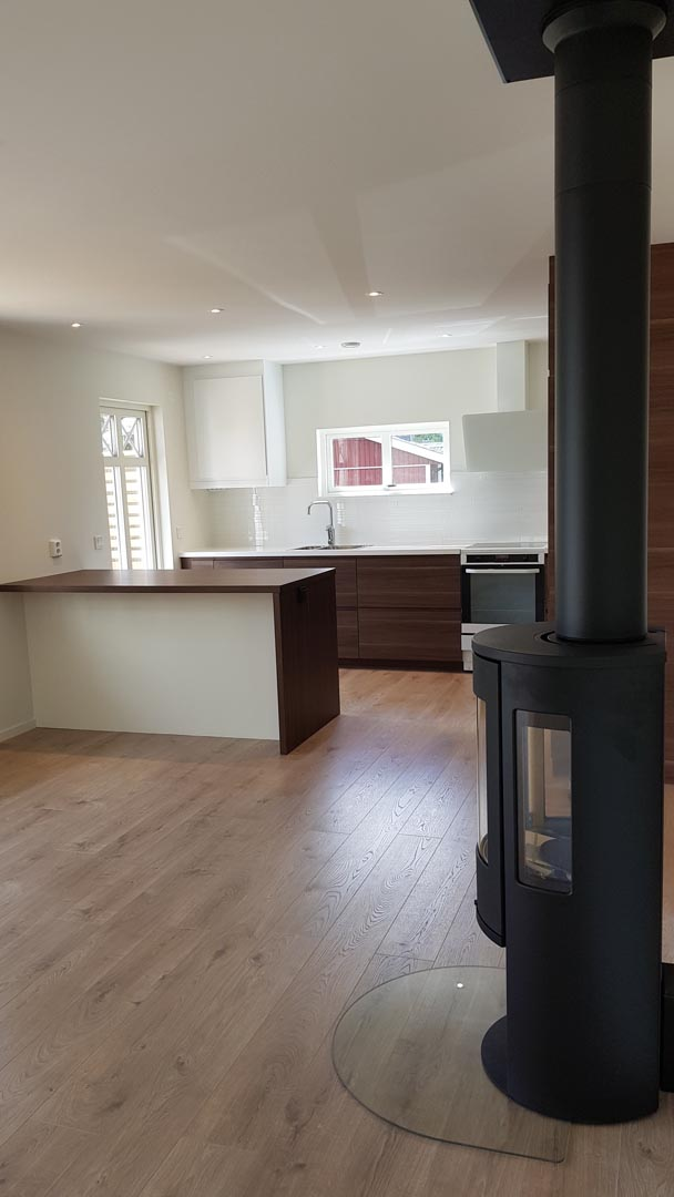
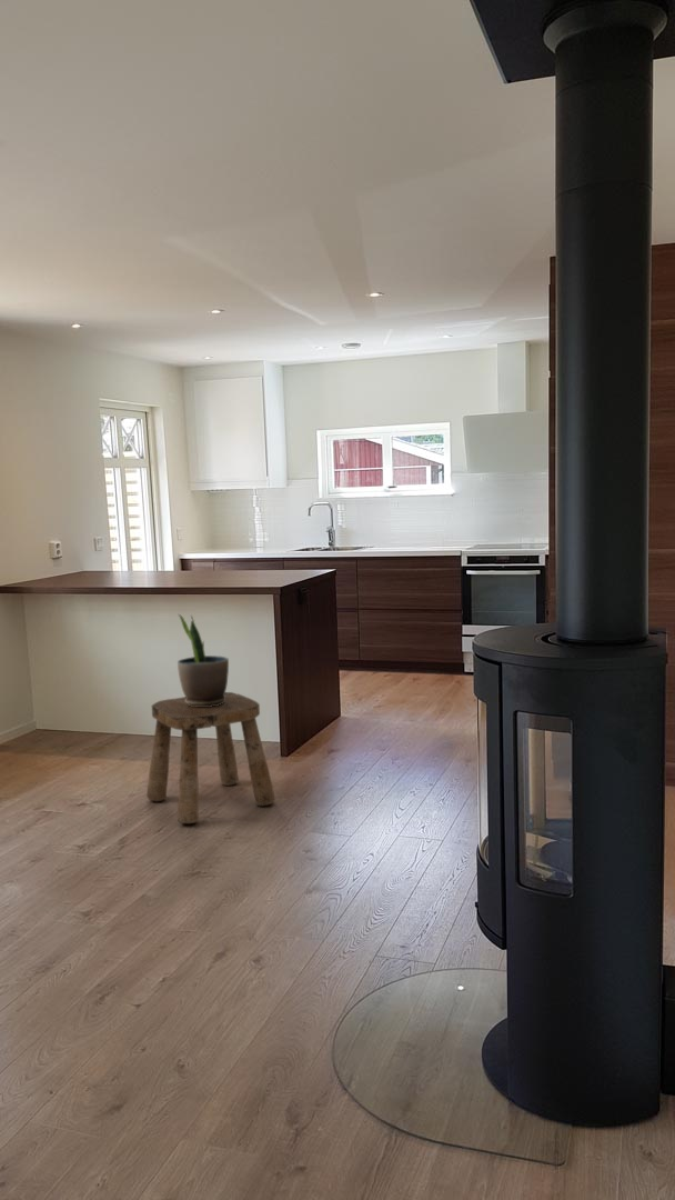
+ stool (218, 752)
+ potted plant (202, 657)
